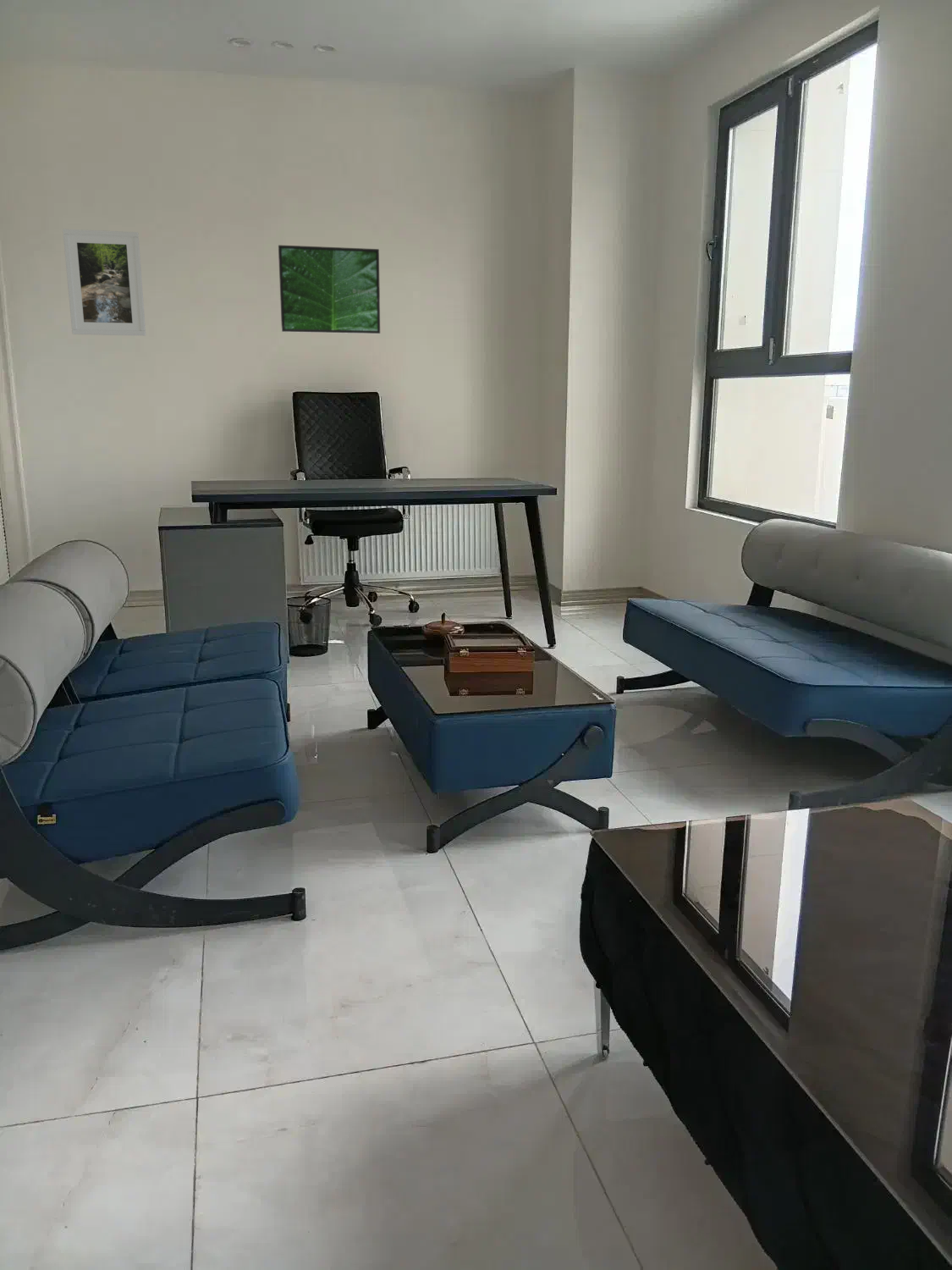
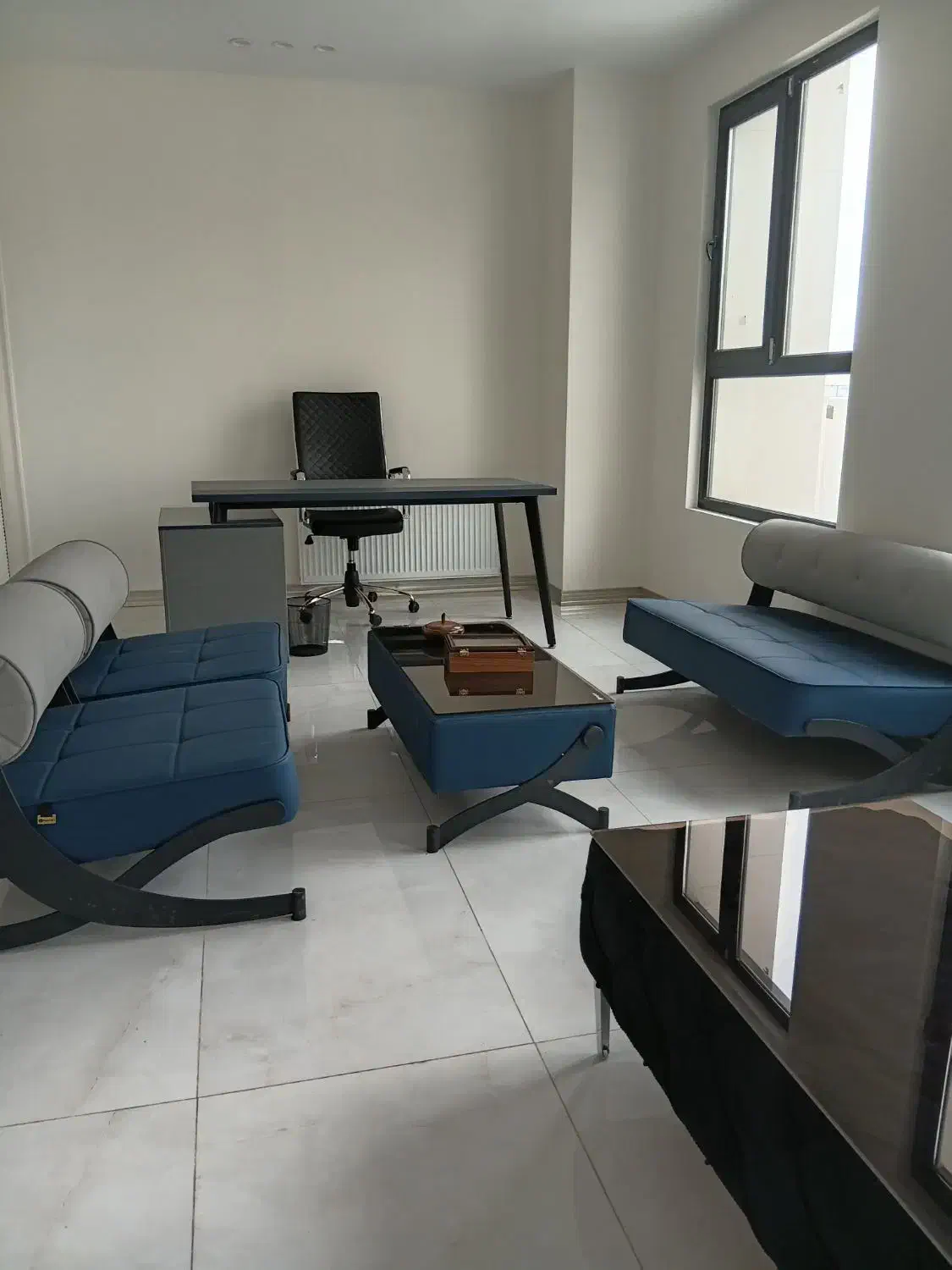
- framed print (105, 283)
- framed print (330, 290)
